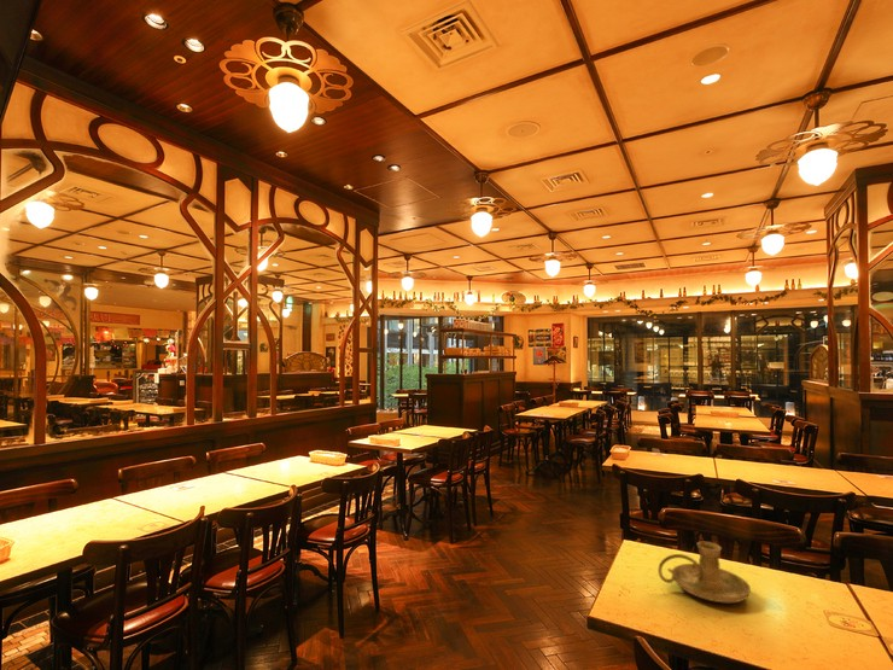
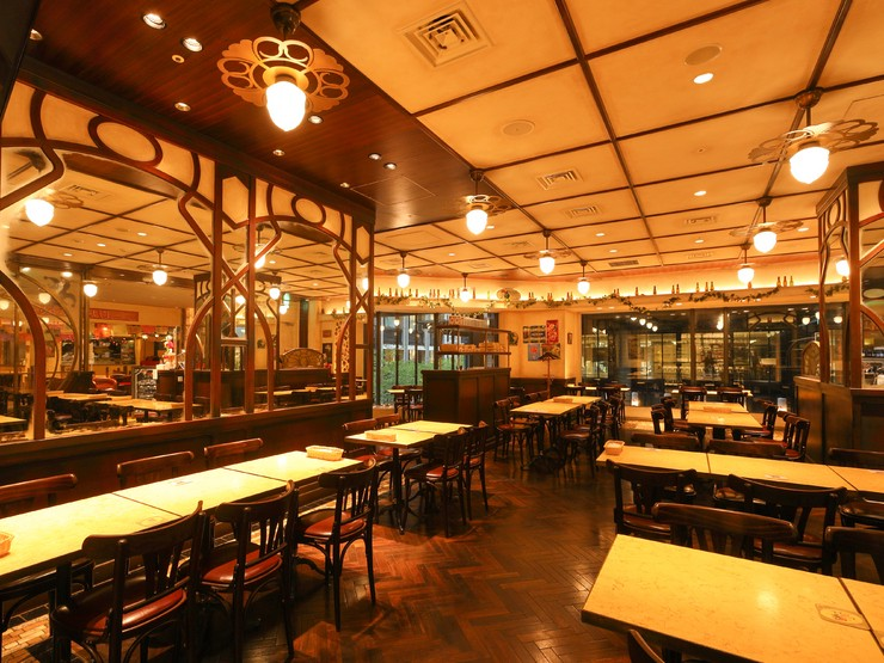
- candle holder (701, 567)
